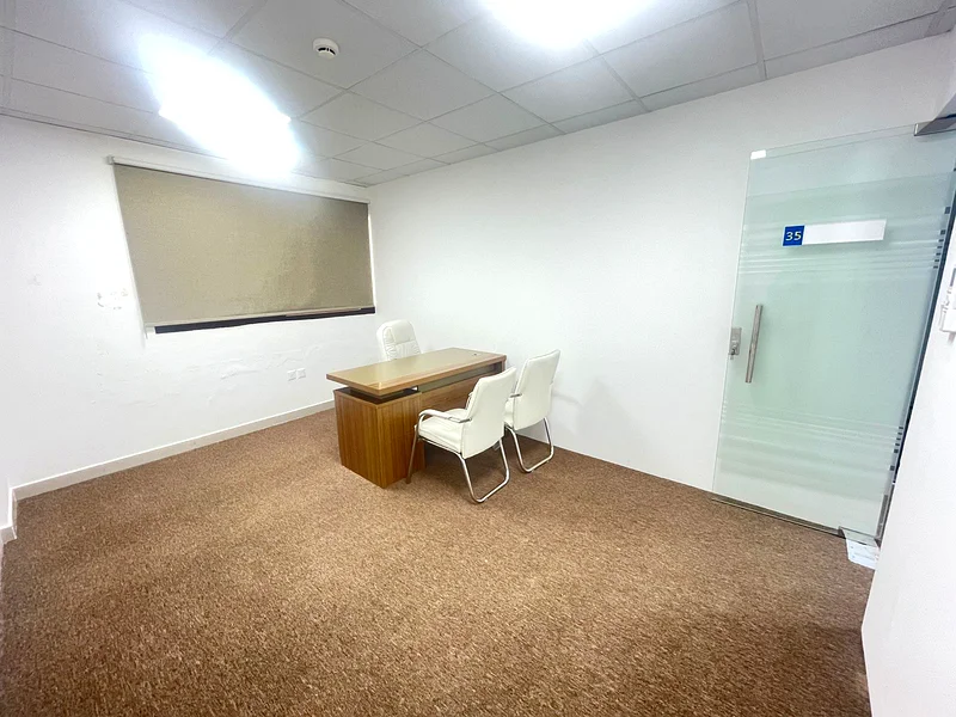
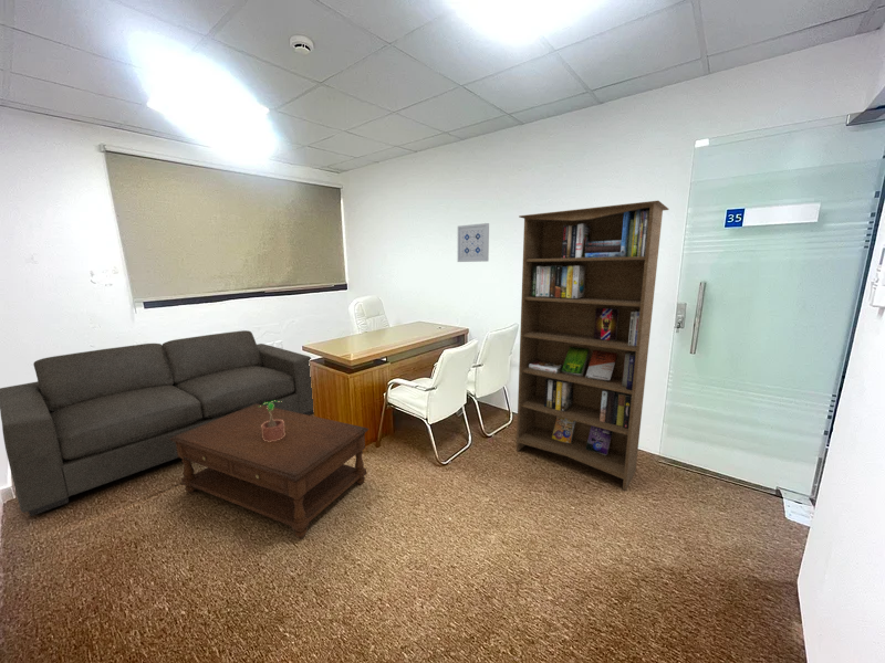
+ sofa (180, 390)
+ wall art (472, 243)
+ bookcase (580, 344)
+ coffee table (274, 460)
+ potted plant (271, 419)
